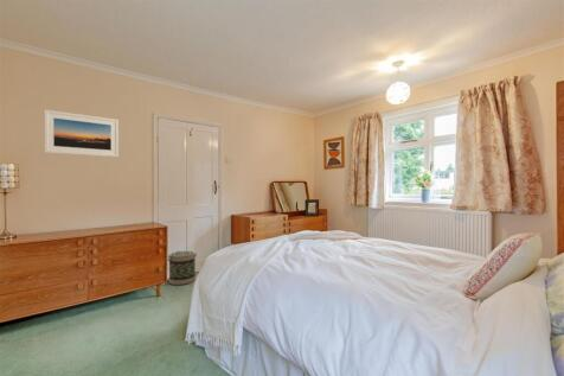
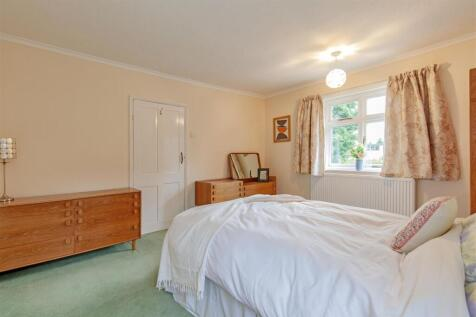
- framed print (83, 134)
- basket (181, 266)
